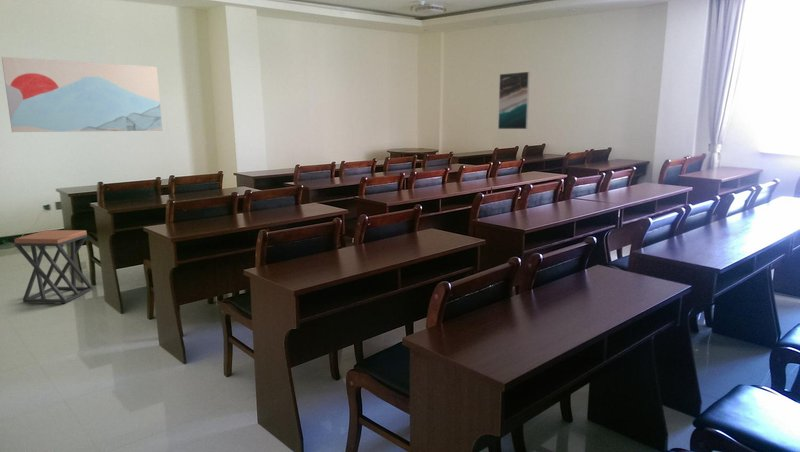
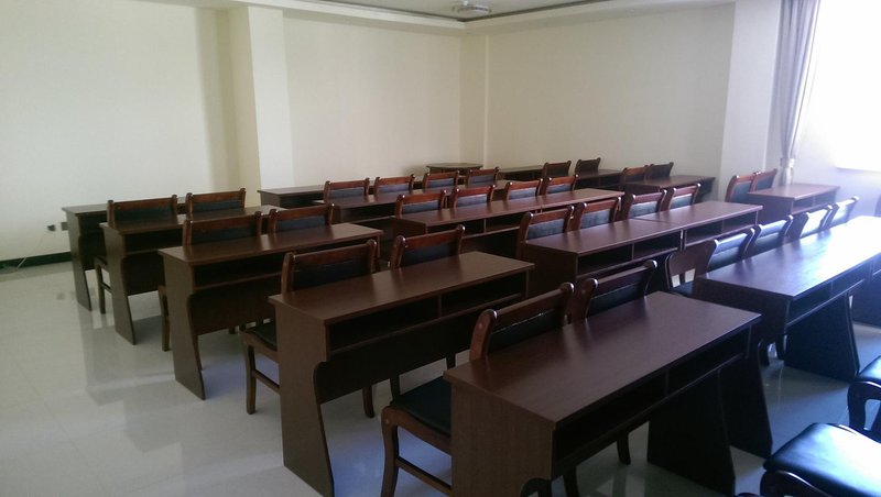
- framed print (513, 101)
- stool (55, 265)
- wall art (89, 97)
